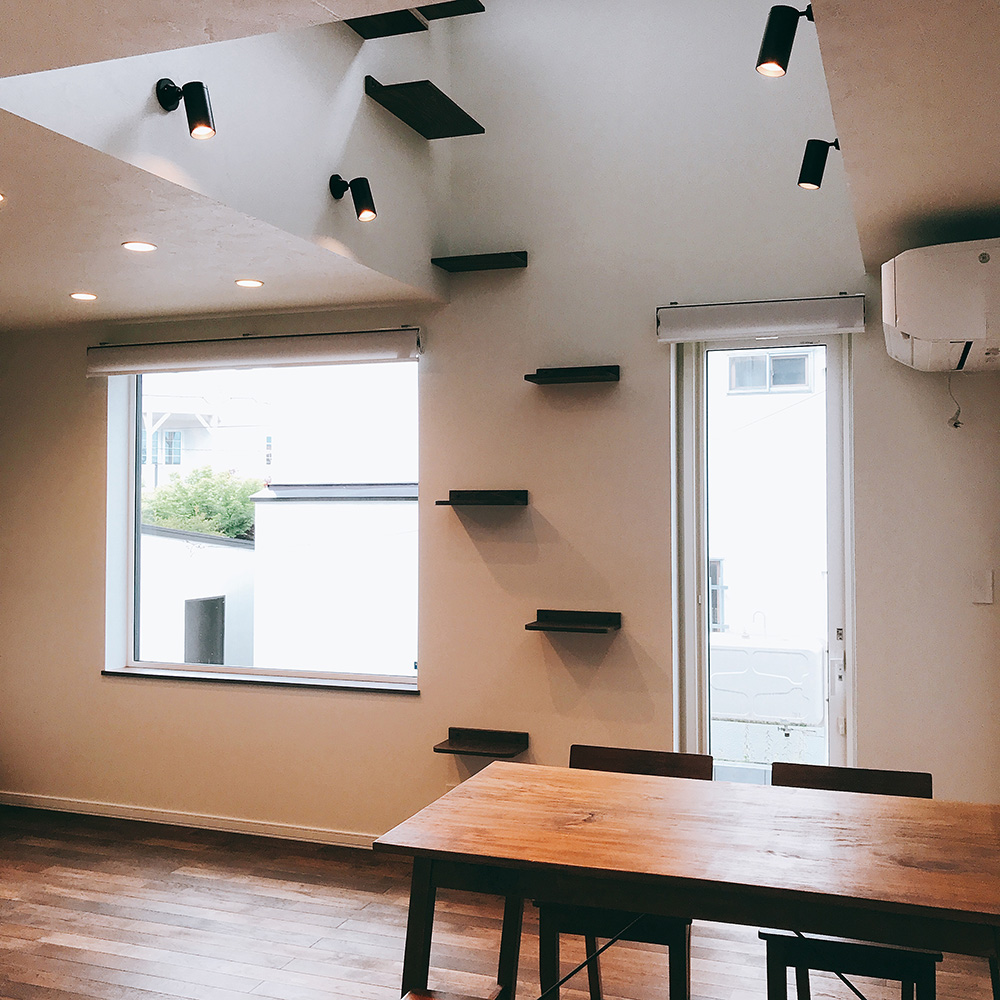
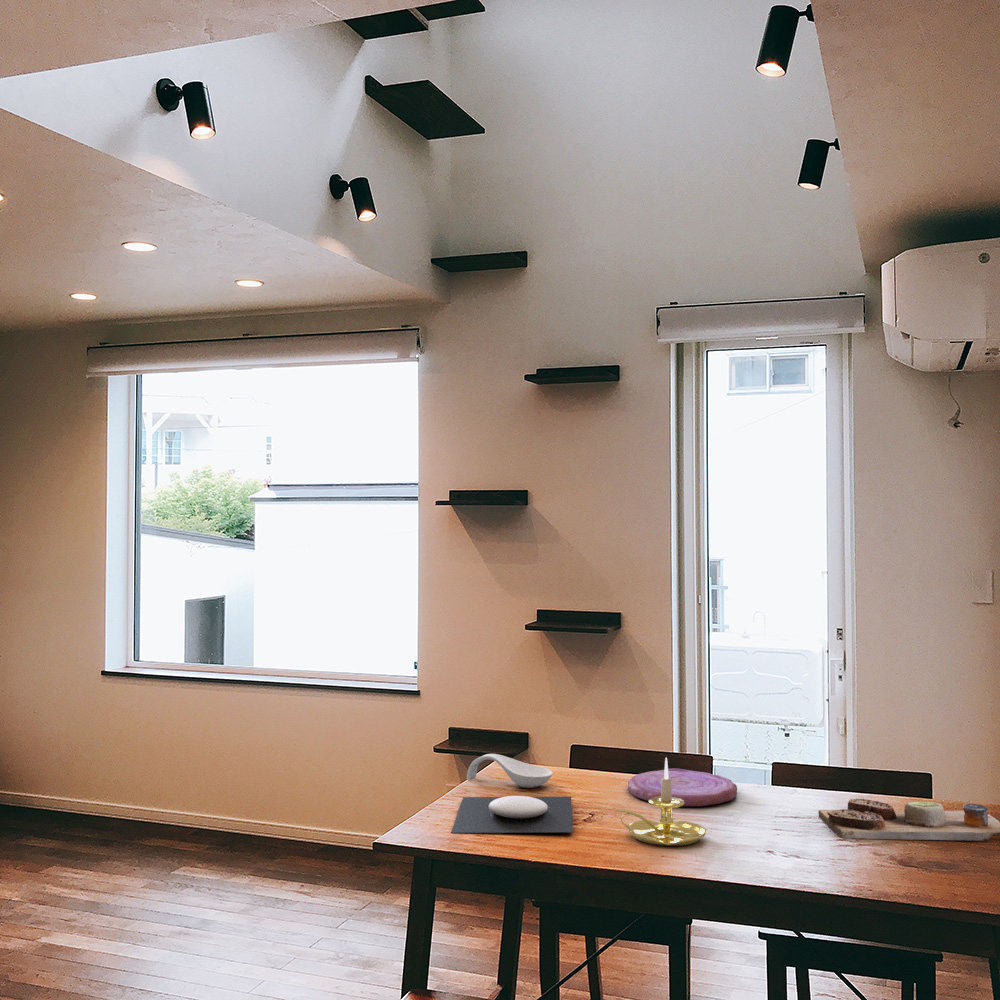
+ spoon rest (509, 769)
+ candle holder (660, 797)
+ plate (514, 806)
+ plate (682, 786)
+ cutting board (912, 813)
